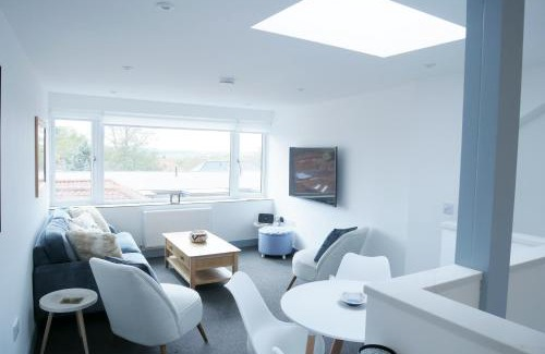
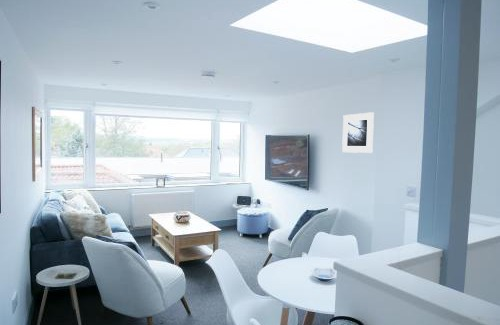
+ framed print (357, 133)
